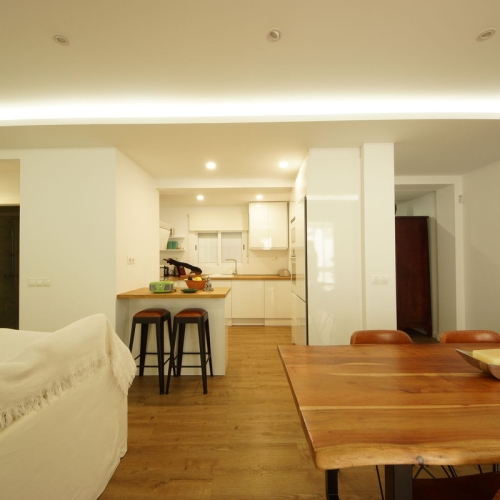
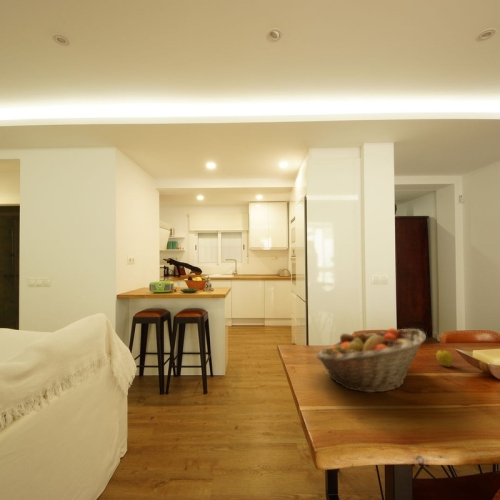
+ fruit basket (370, 352)
+ apple (444, 357)
